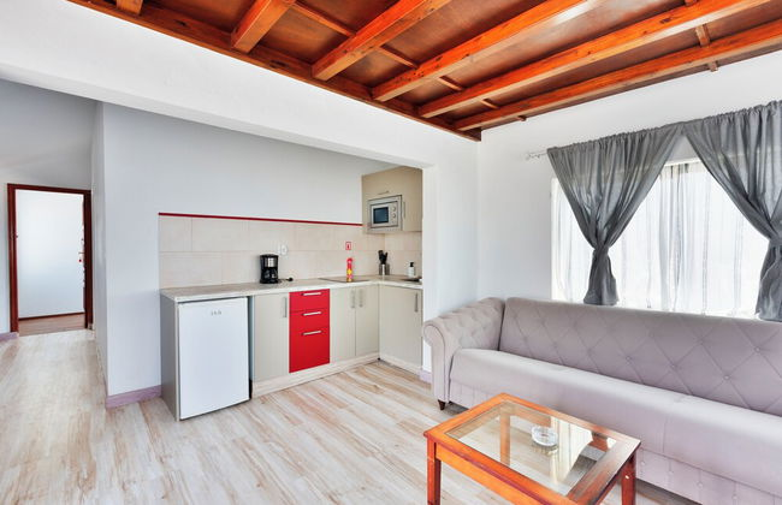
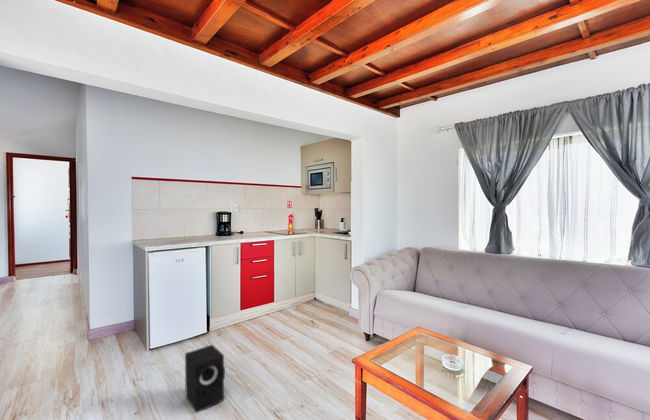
+ speaker (204, 376)
